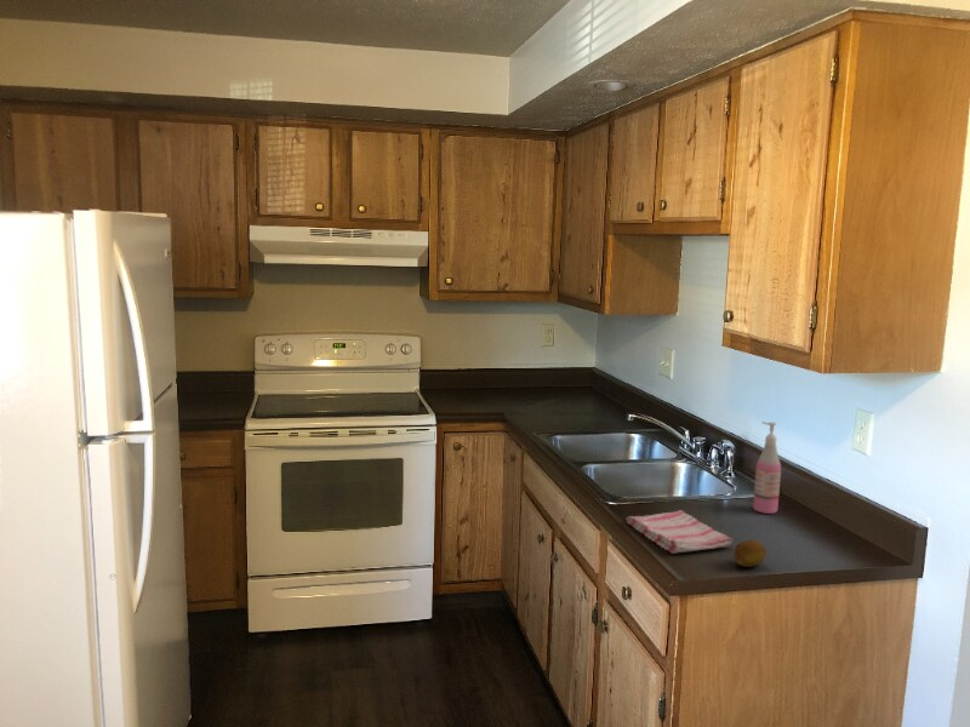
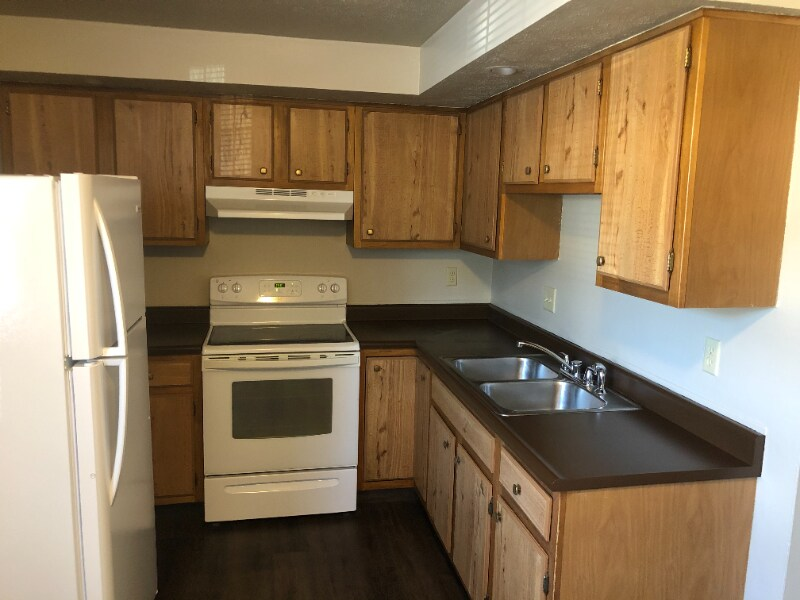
- dish towel (677, 528)
- soap dispenser (768, 466)
- fruit (749, 553)
